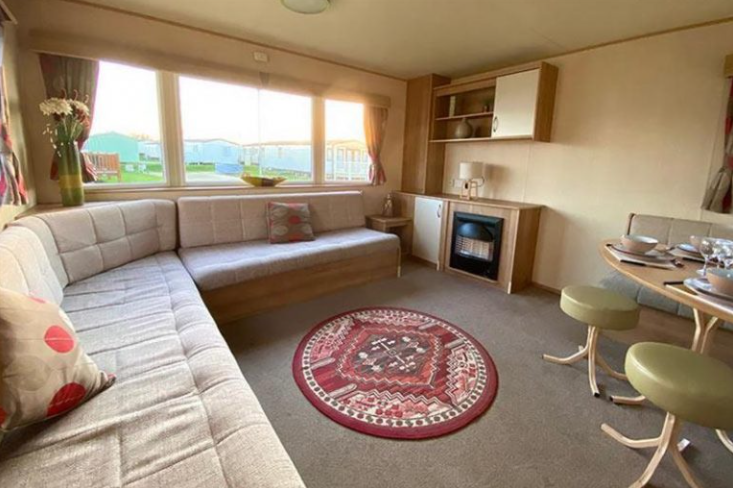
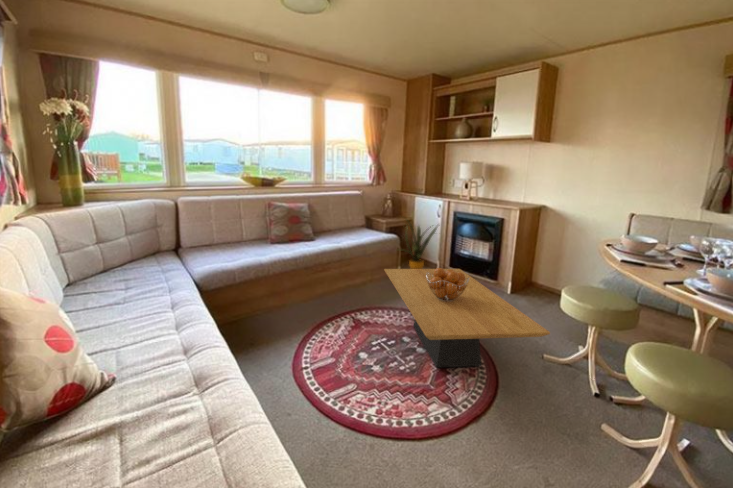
+ coffee table (445, 319)
+ house plant (417, 252)
+ fruit basket (446, 283)
